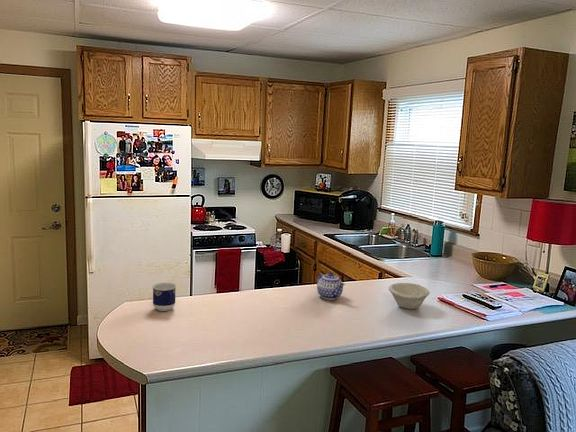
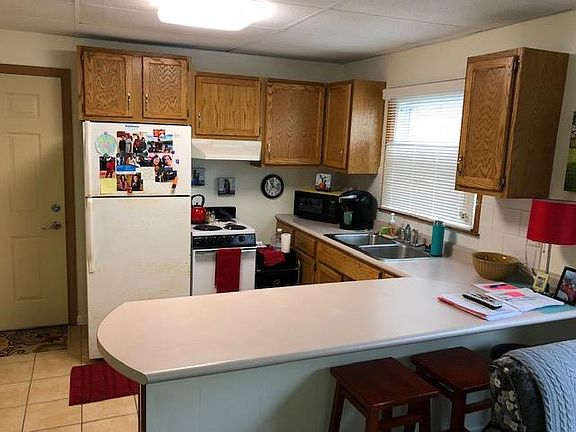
- cup (165, 298)
- bowl (408, 297)
- teapot (330, 284)
